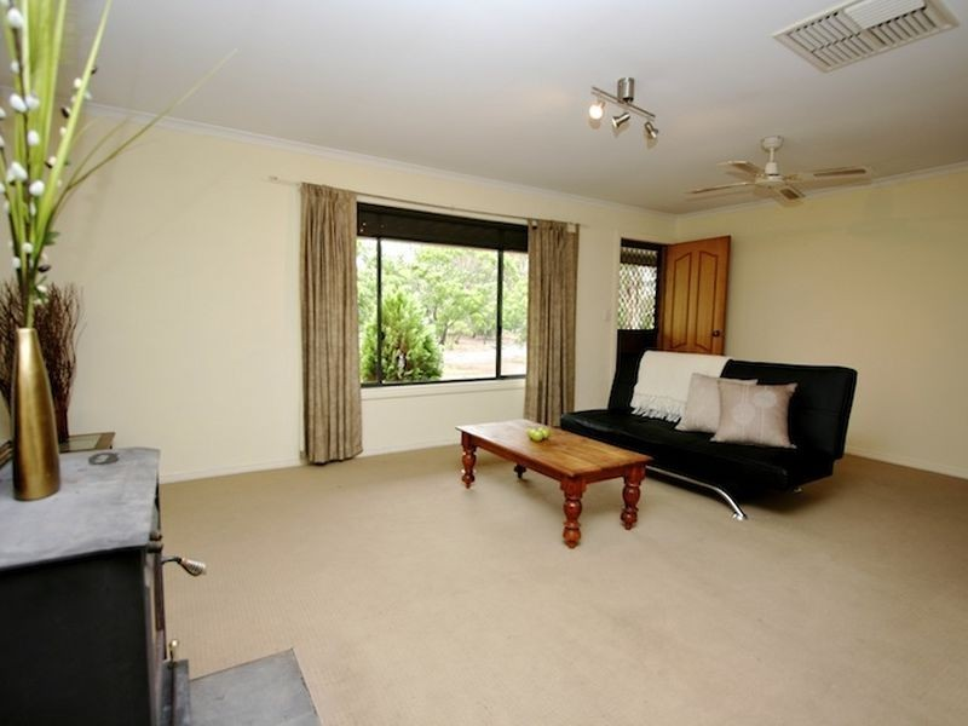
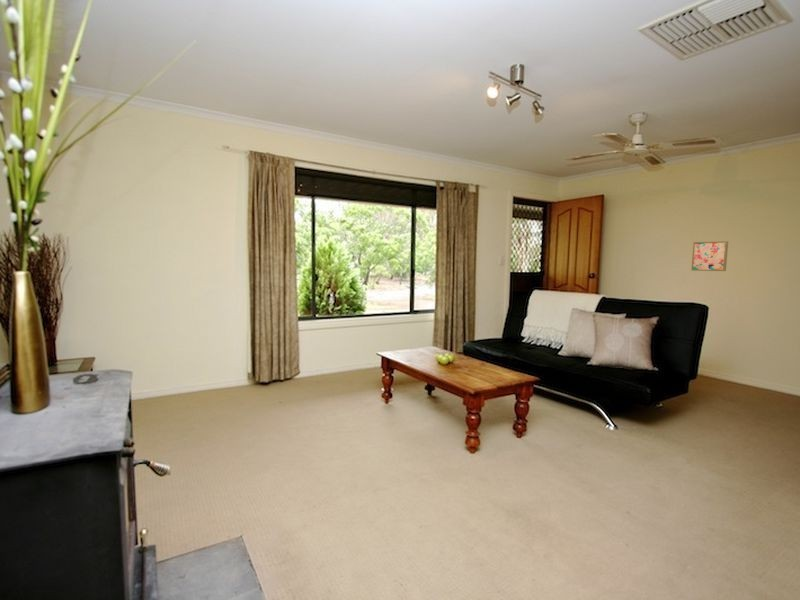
+ wall art (709, 256)
